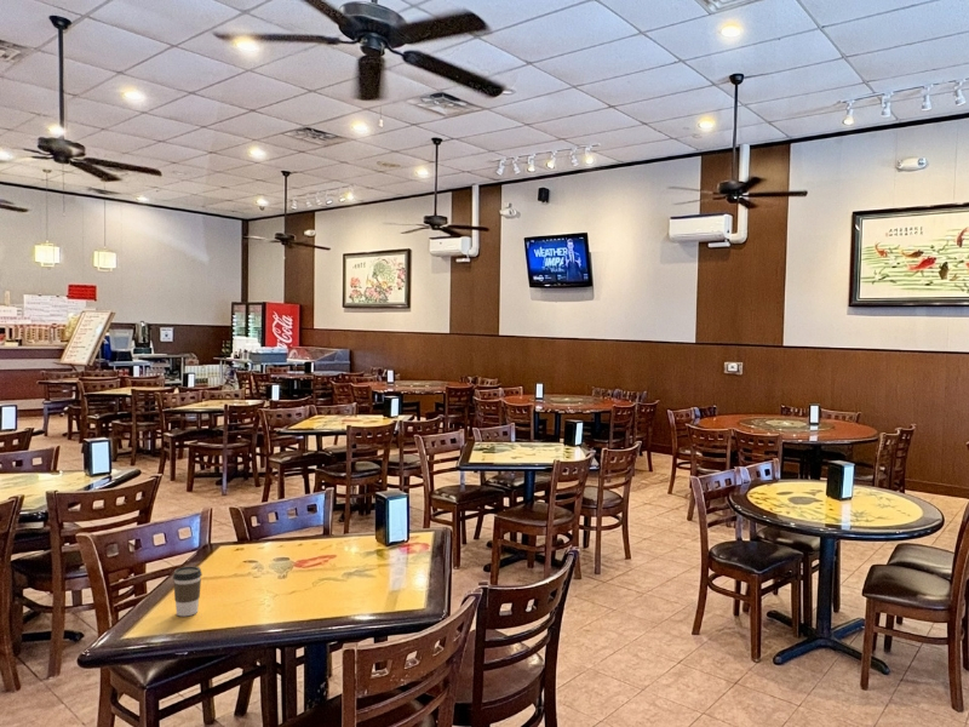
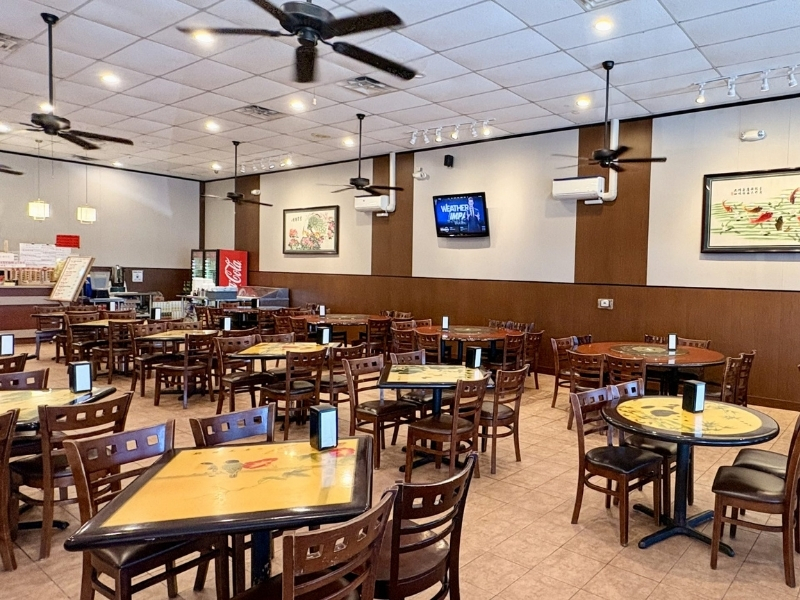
- coffee cup (187, 590)
